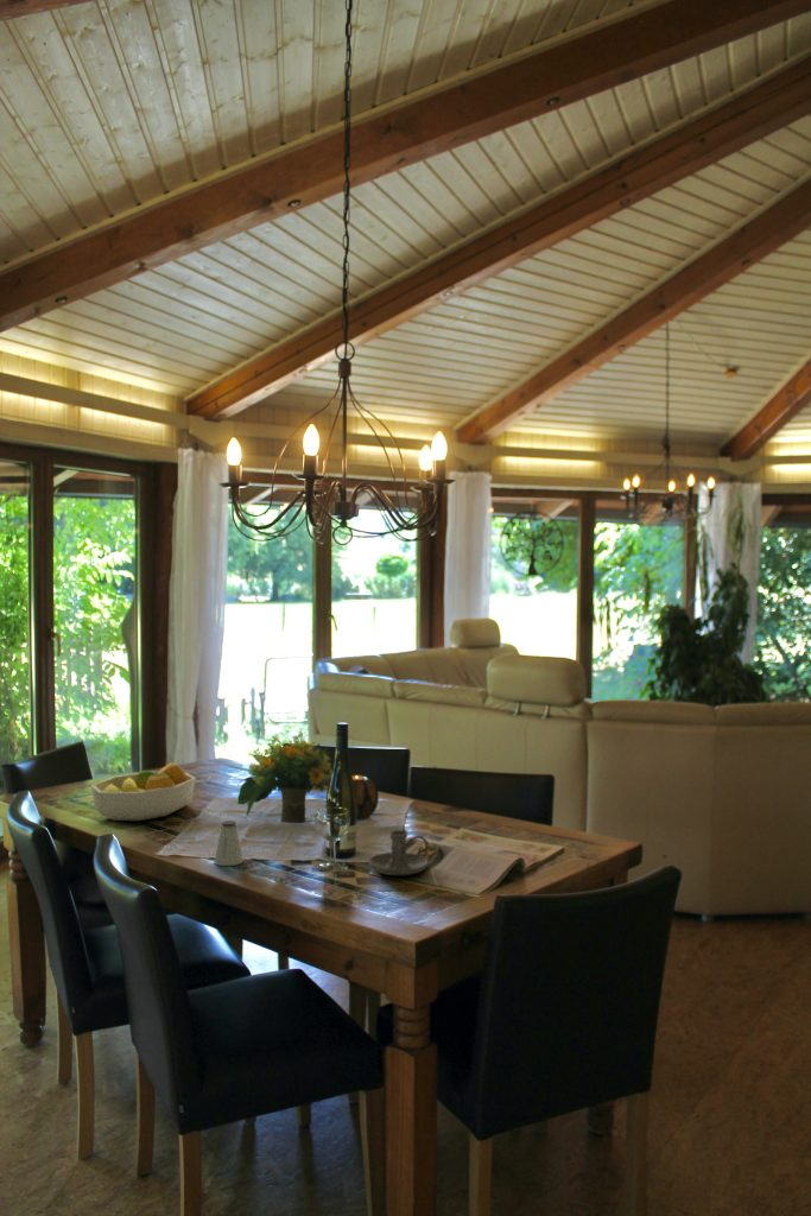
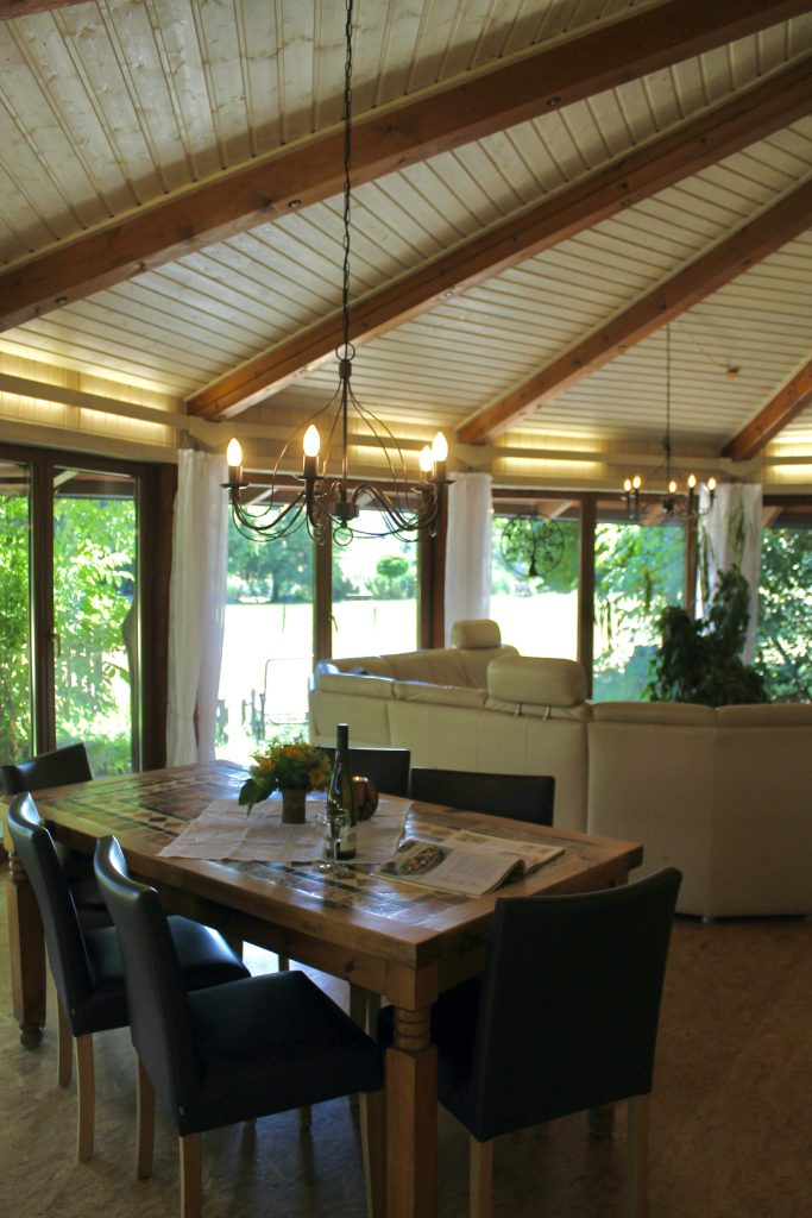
- fruit bowl (144, 790)
- saltshaker (228, 842)
- candle holder (403, 850)
